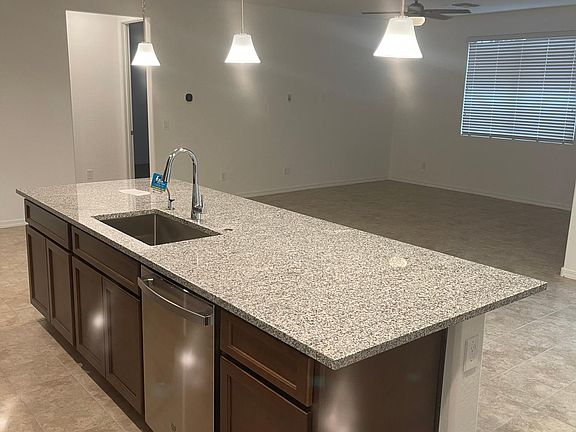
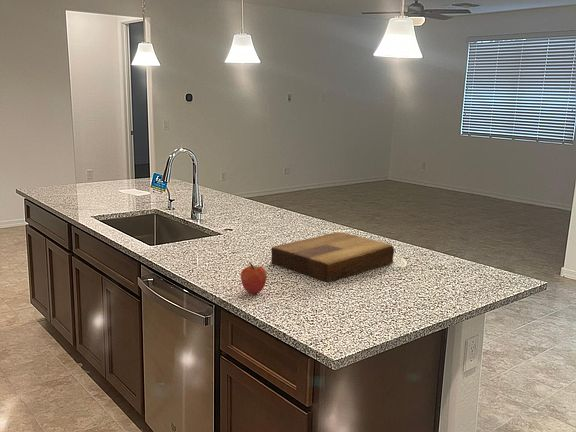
+ cutting board (333, 253)
+ apple (253, 277)
